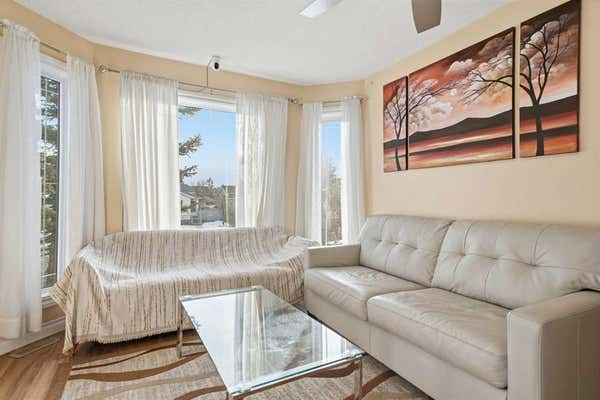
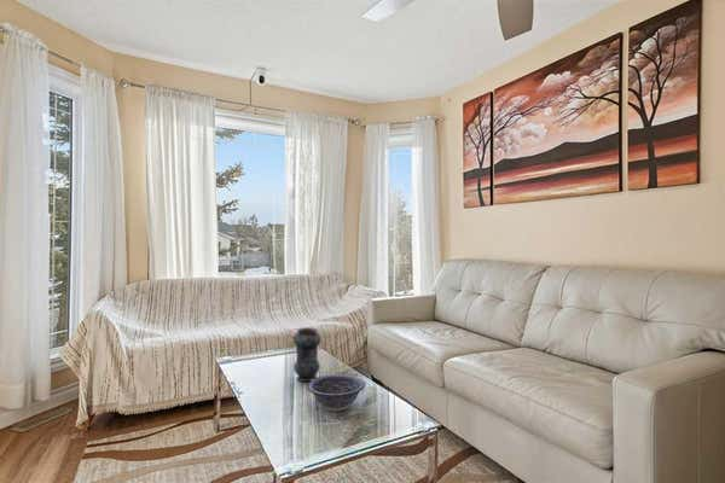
+ vase (307, 354)
+ decorative bowl (336, 395)
